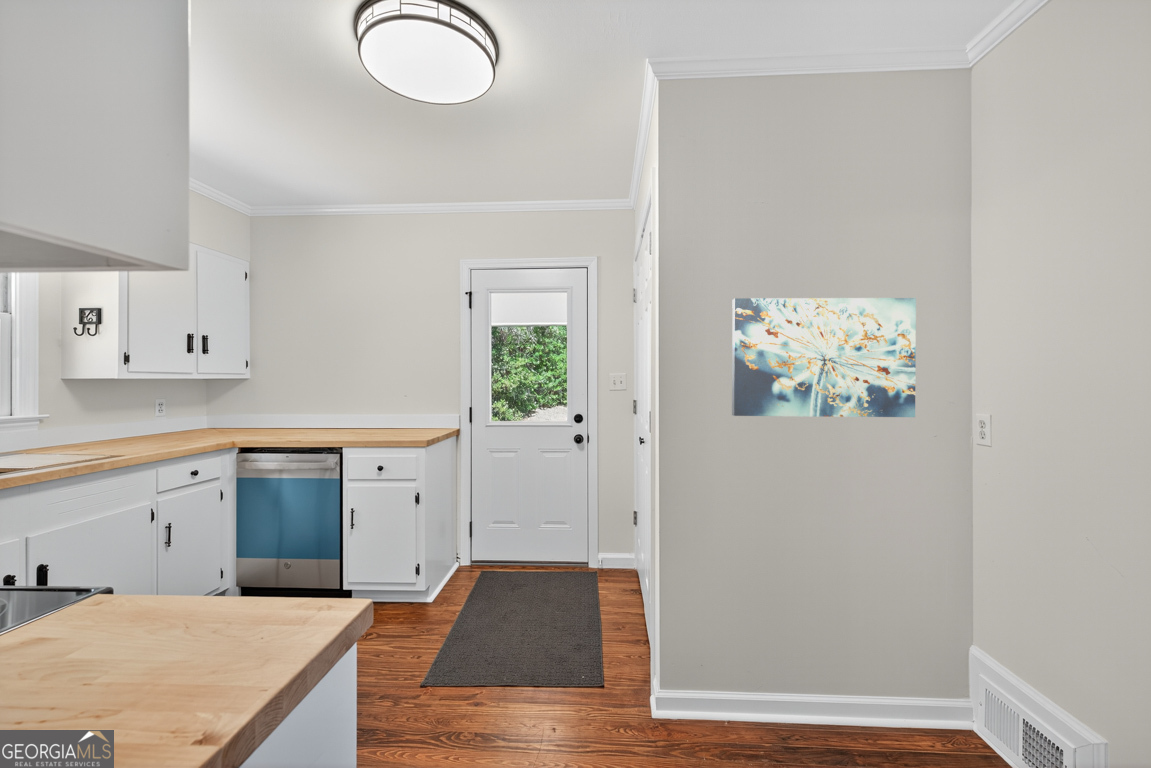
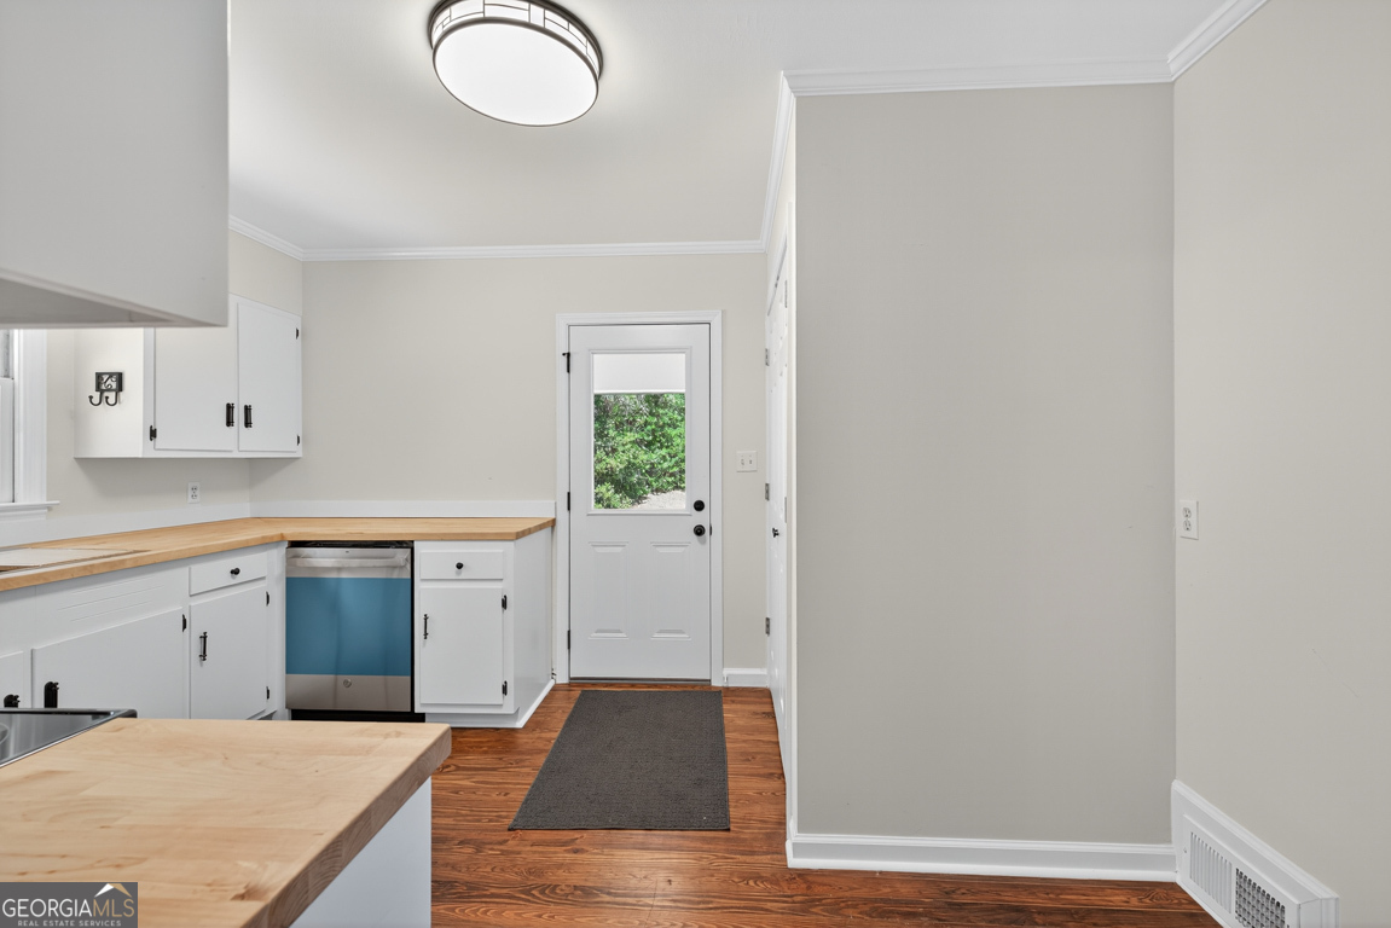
- wall art (822, 357)
